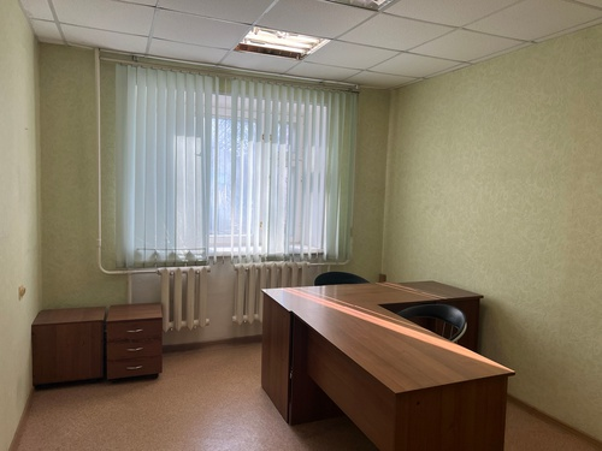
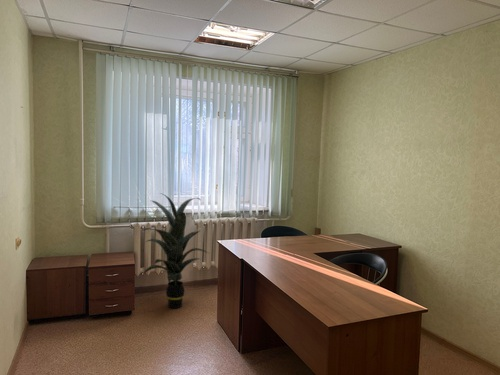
+ indoor plant (171, 249)
